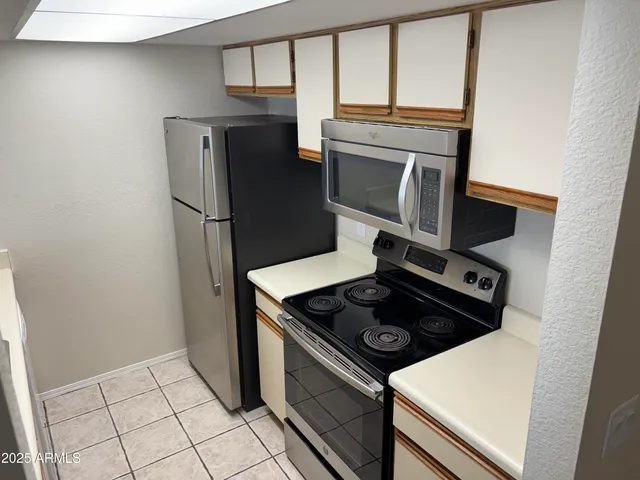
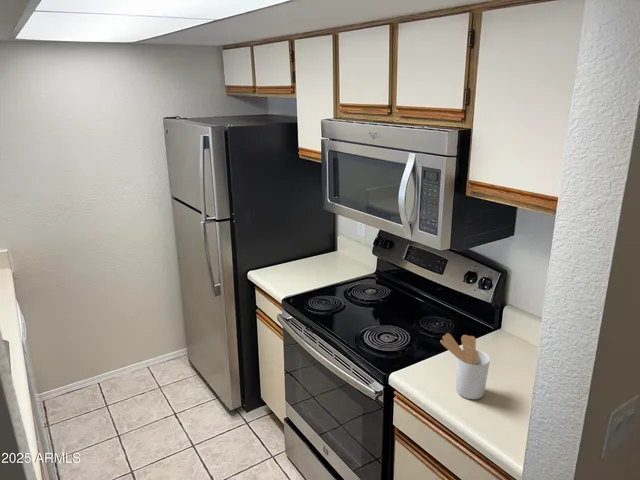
+ utensil holder (463, 364)
